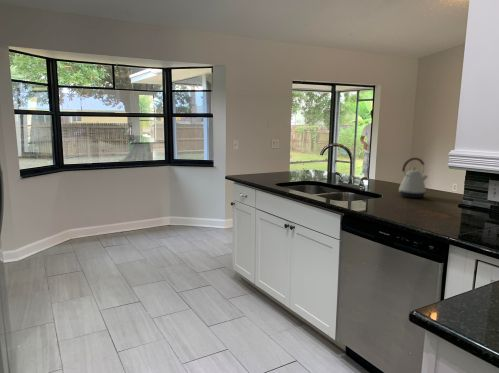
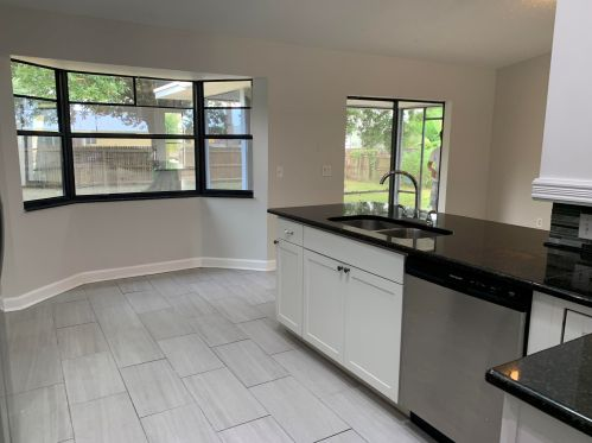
- kettle (414, 177)
